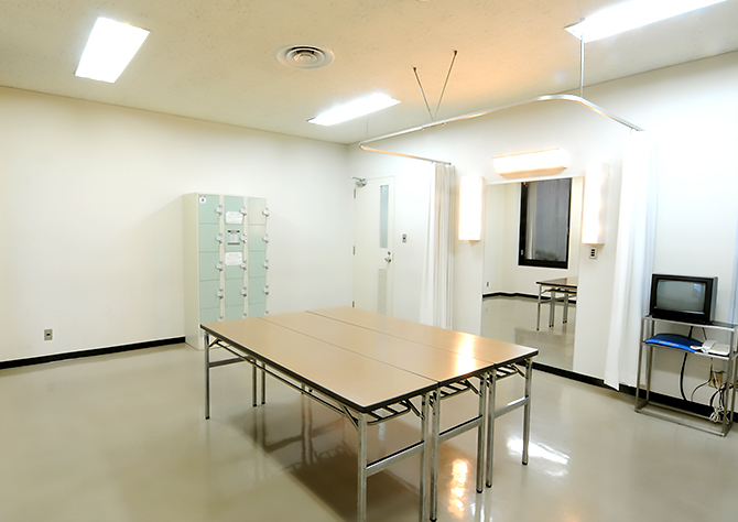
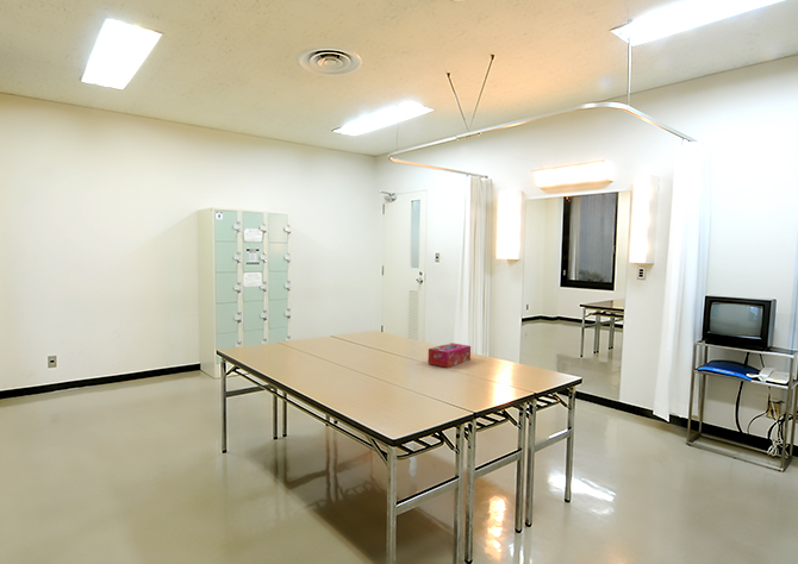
+ tissue box (449, 355)
